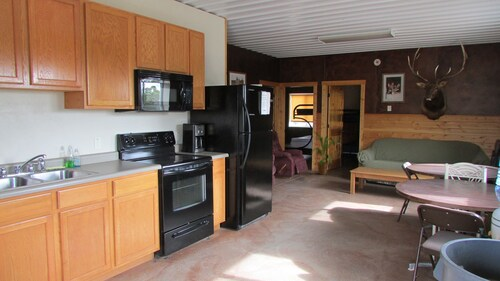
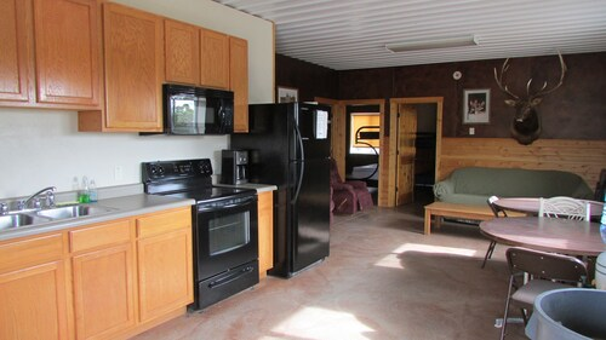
- house plant (326, 153)
